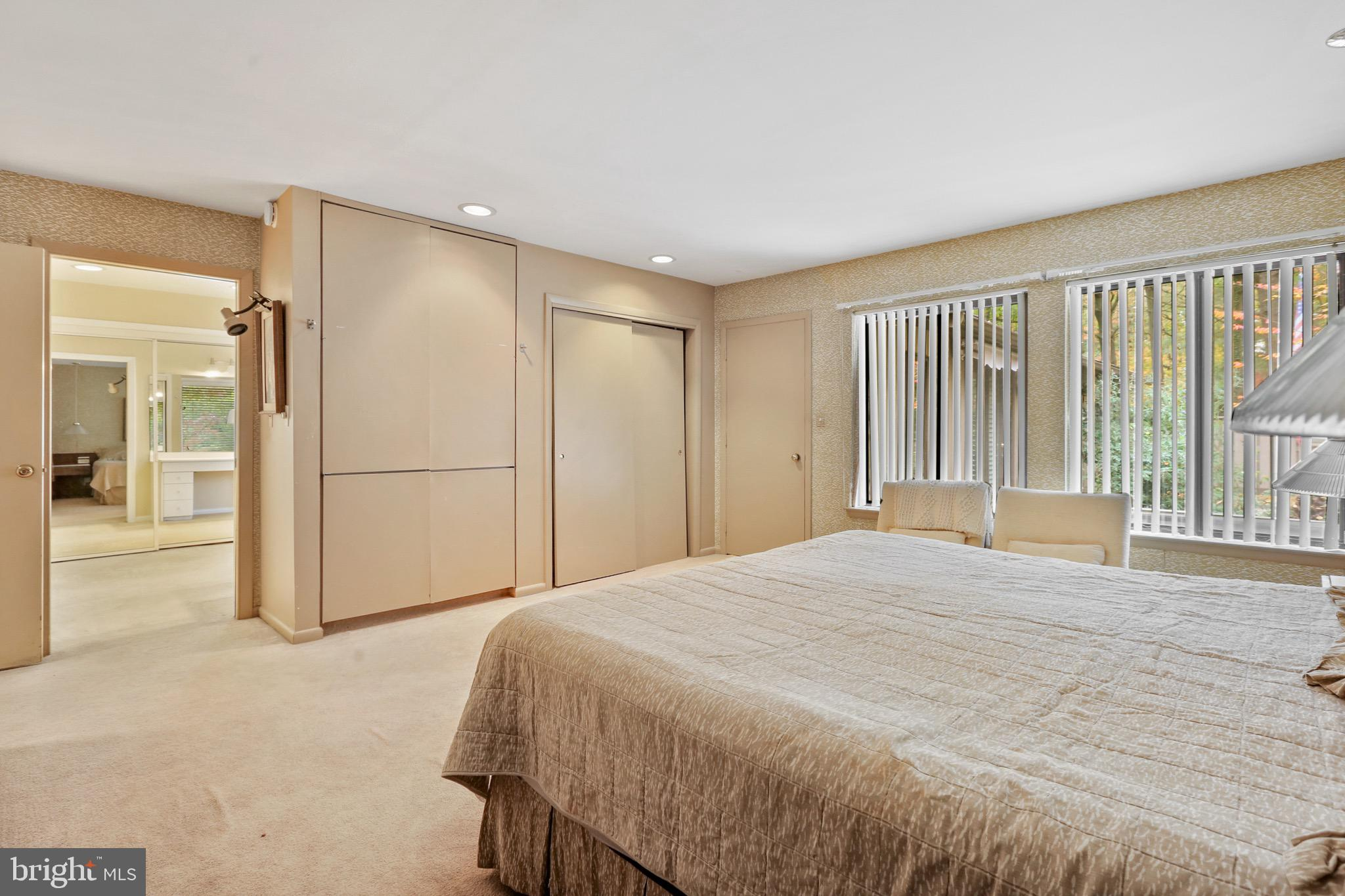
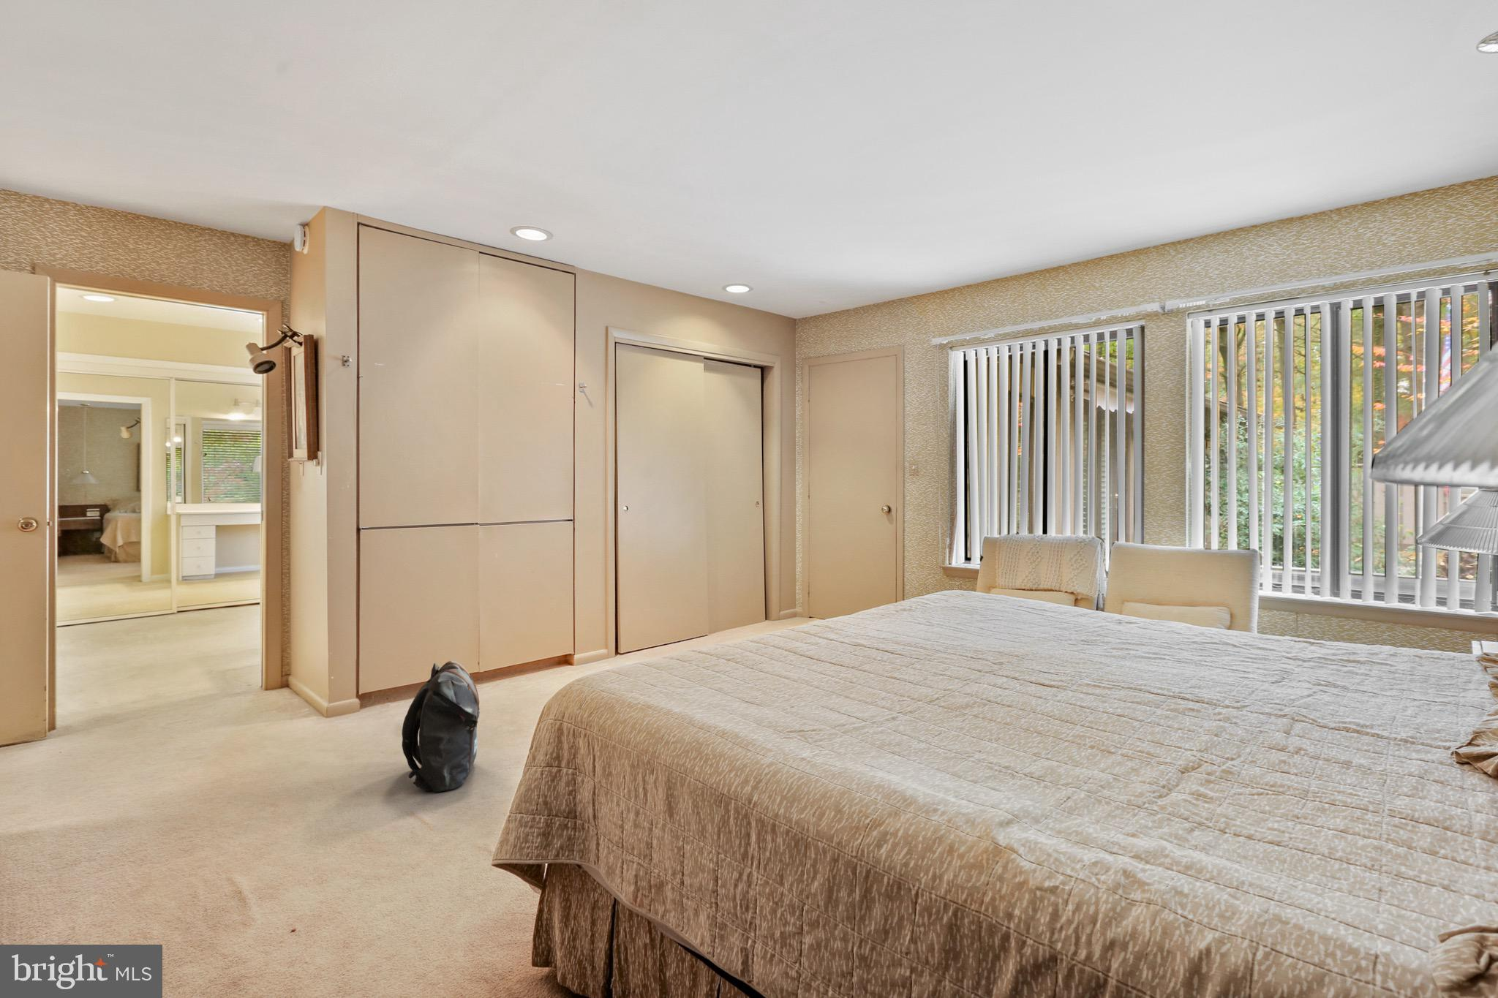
+ backpack (443, 718)
